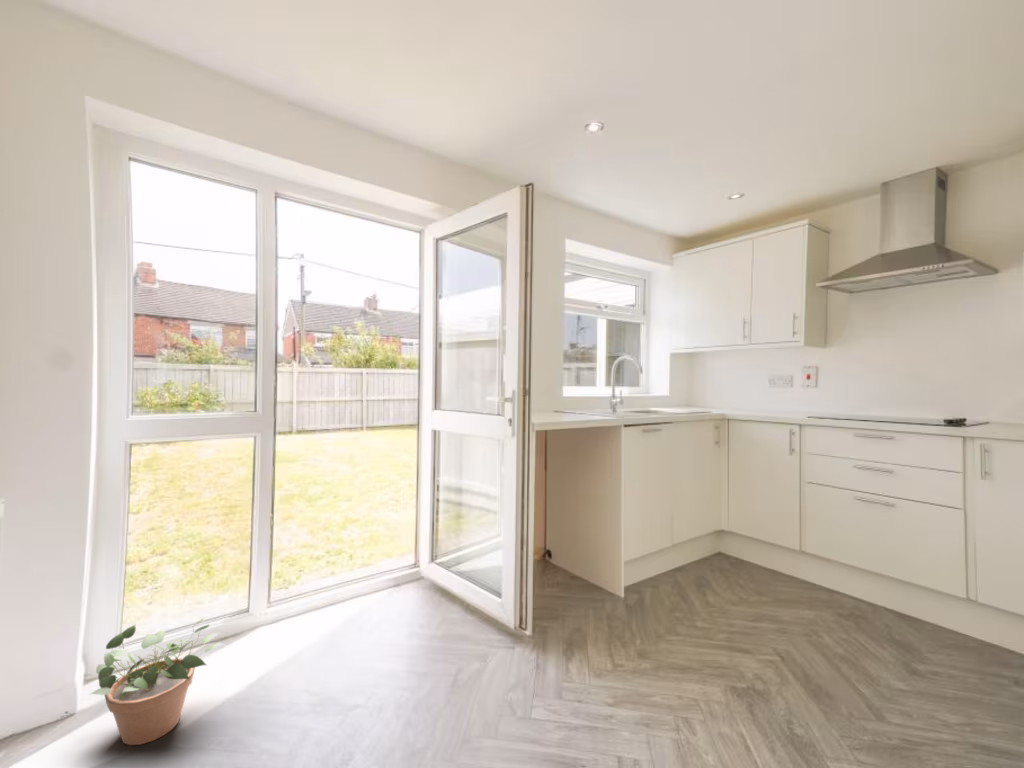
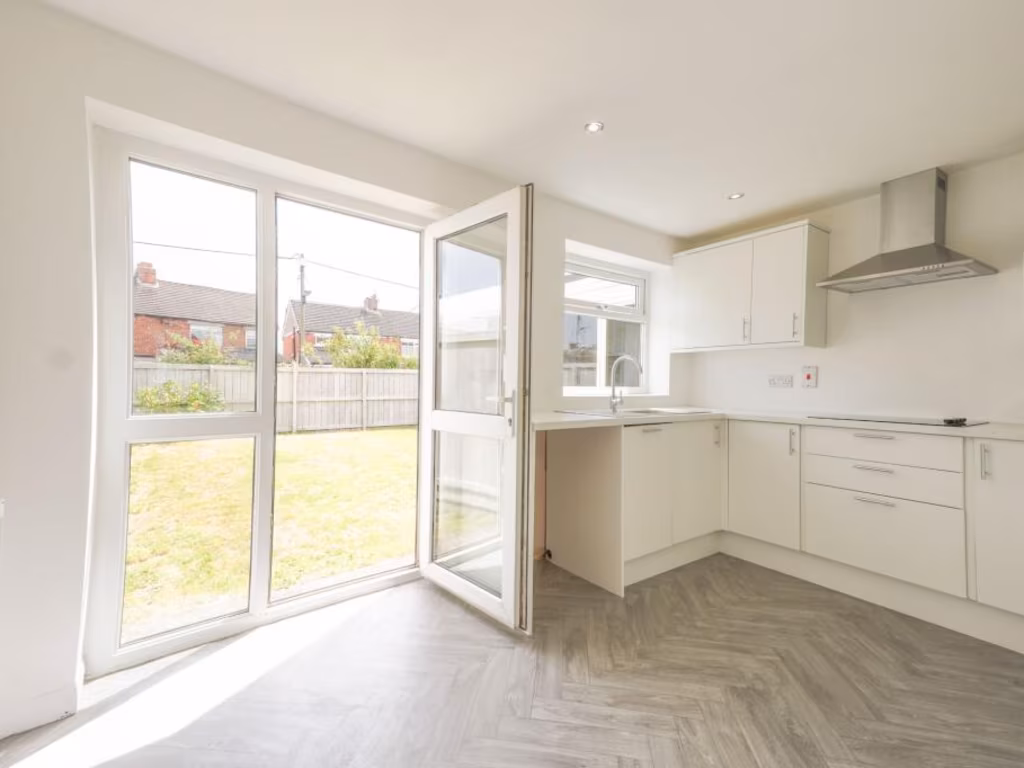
- potted plant (161, 675)
